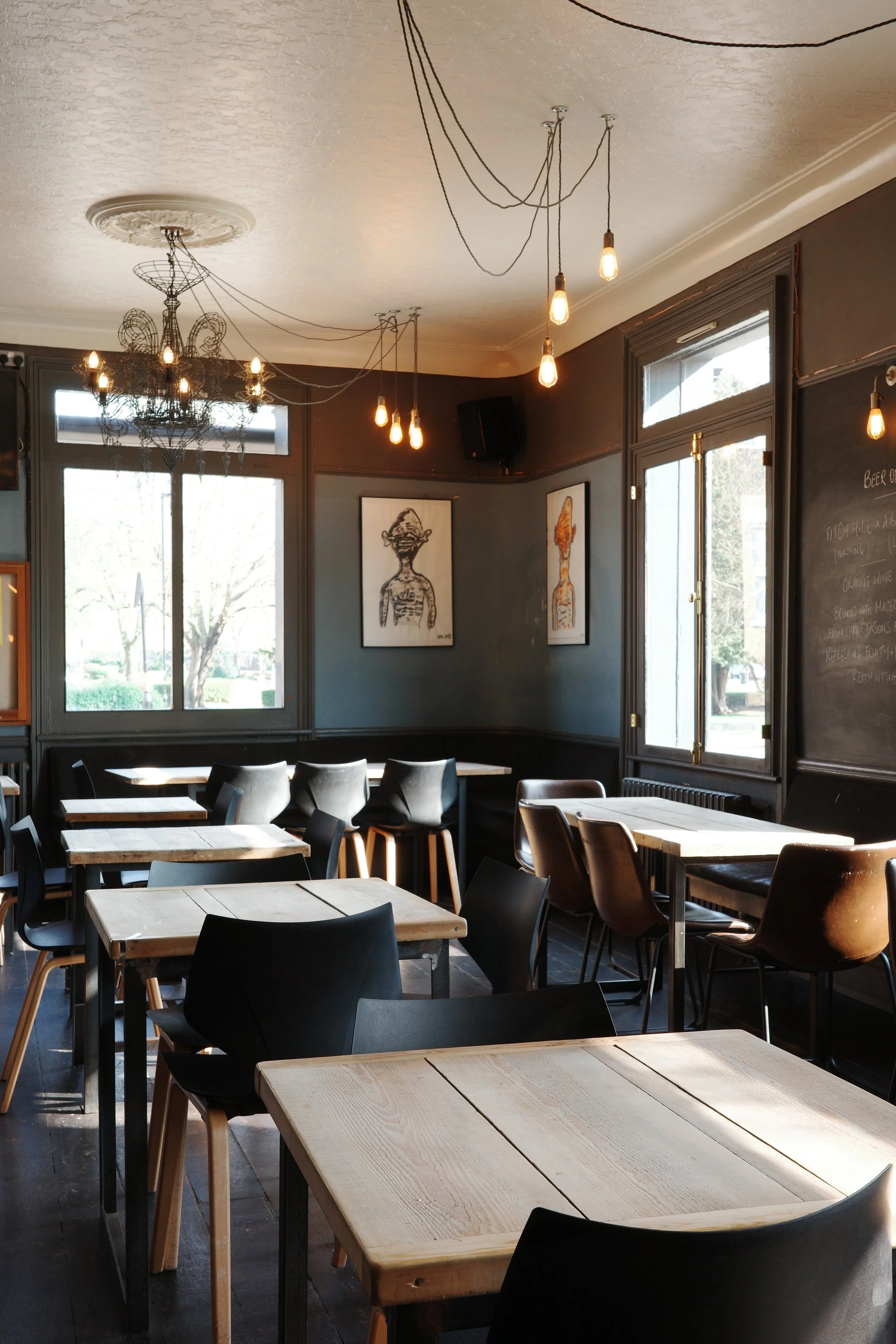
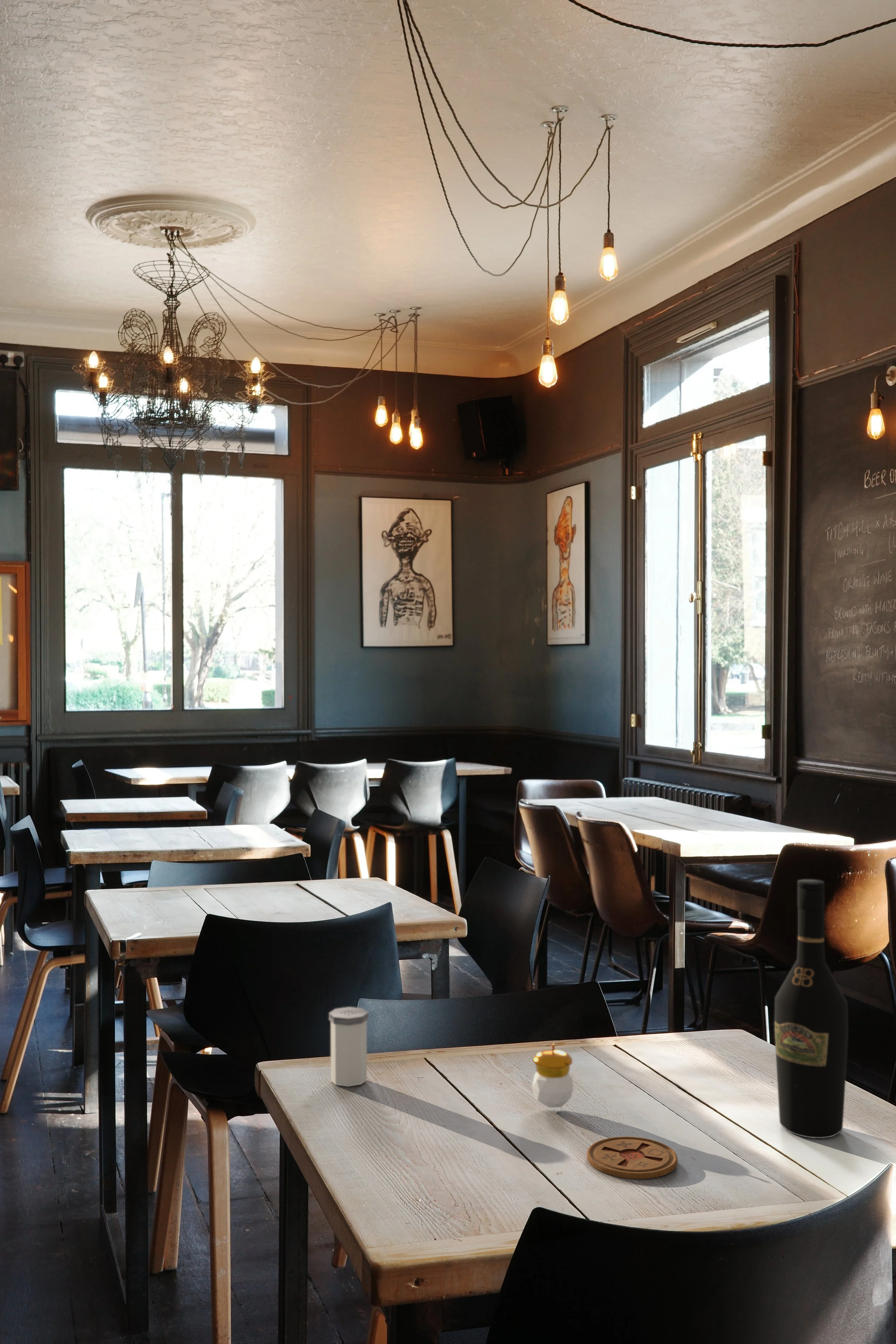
+ salt shaker (349, 1046)
+ coaster (632, 1157)
+ wine bottle (811, 1005)
+ candle (553, 1076)
